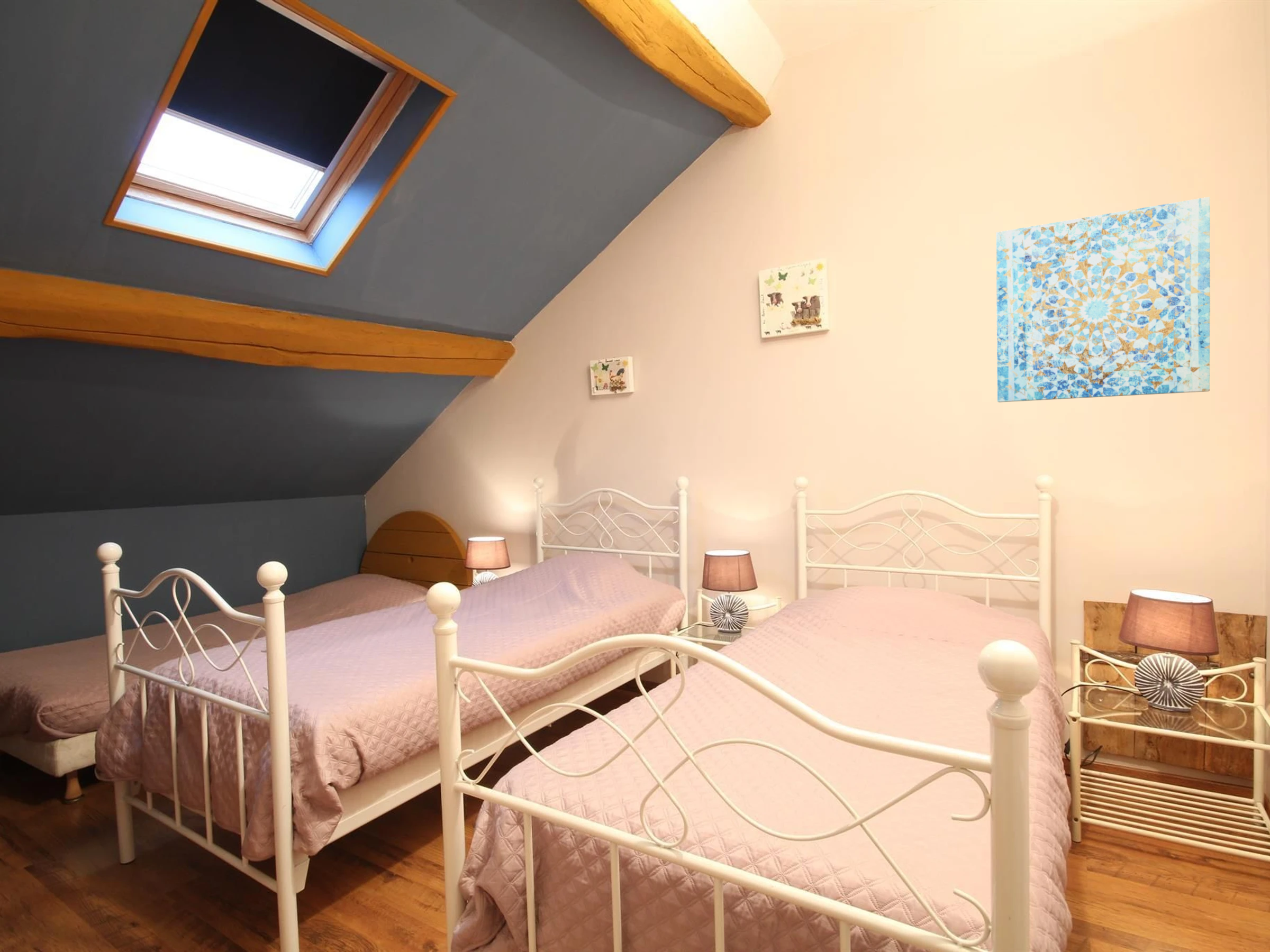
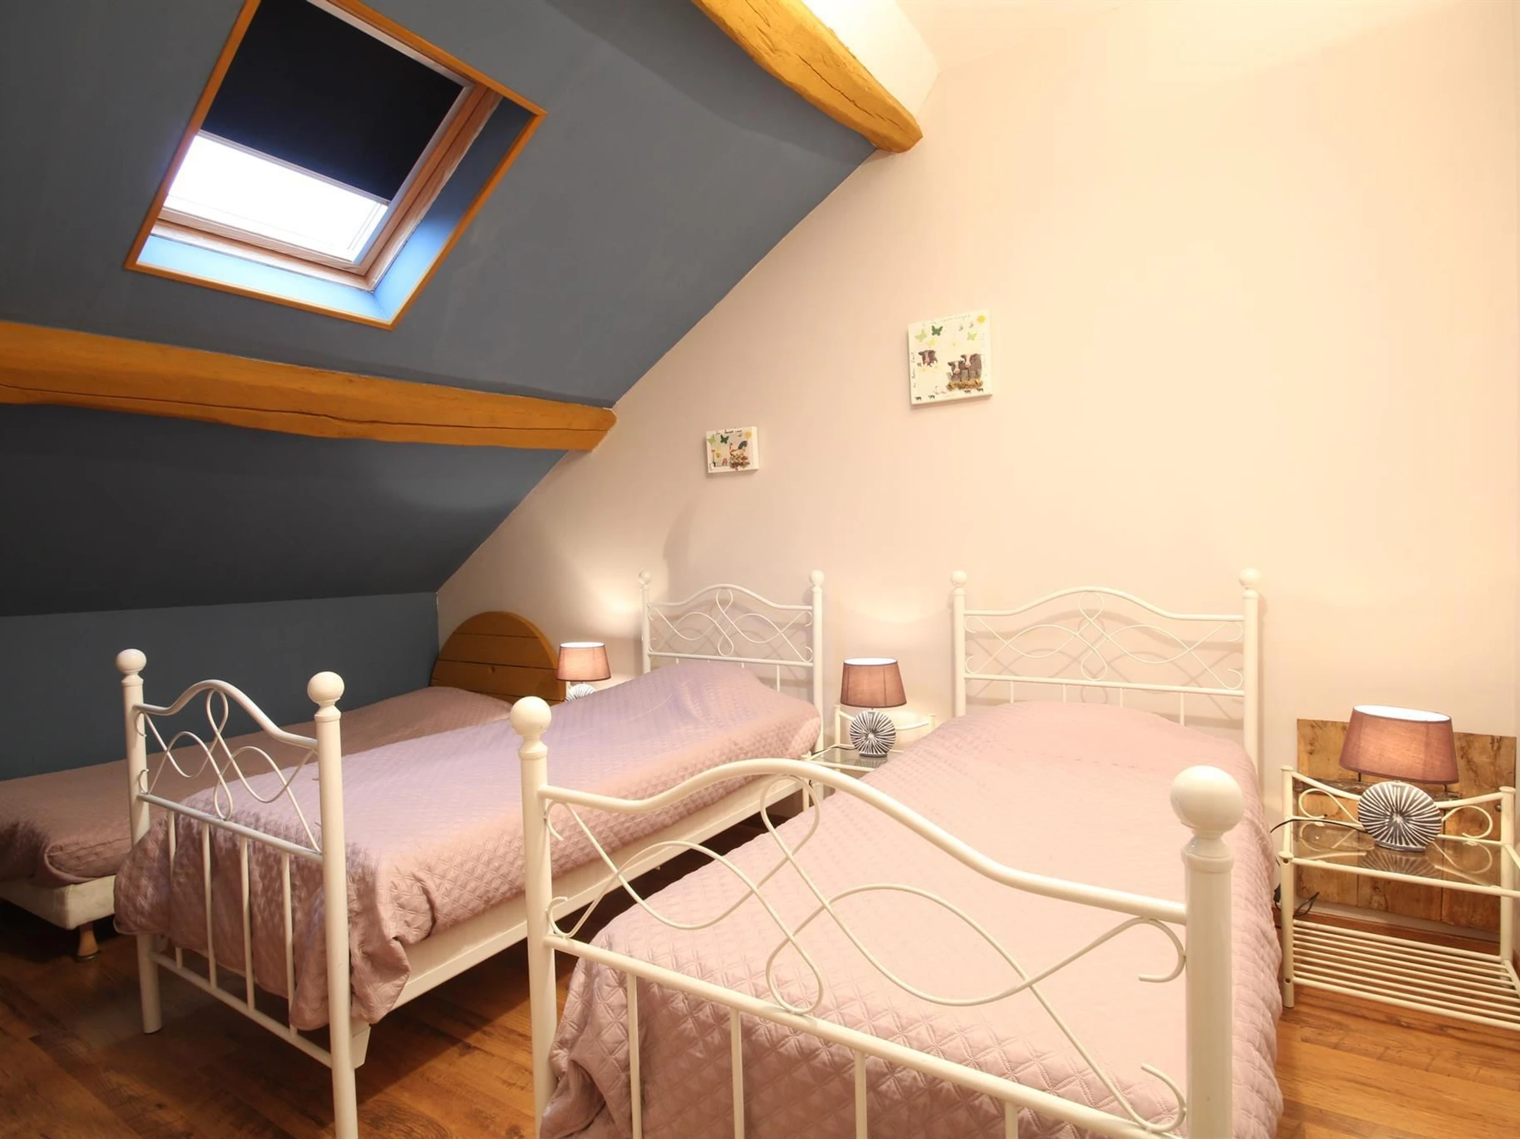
- wall art (1096, 307)
